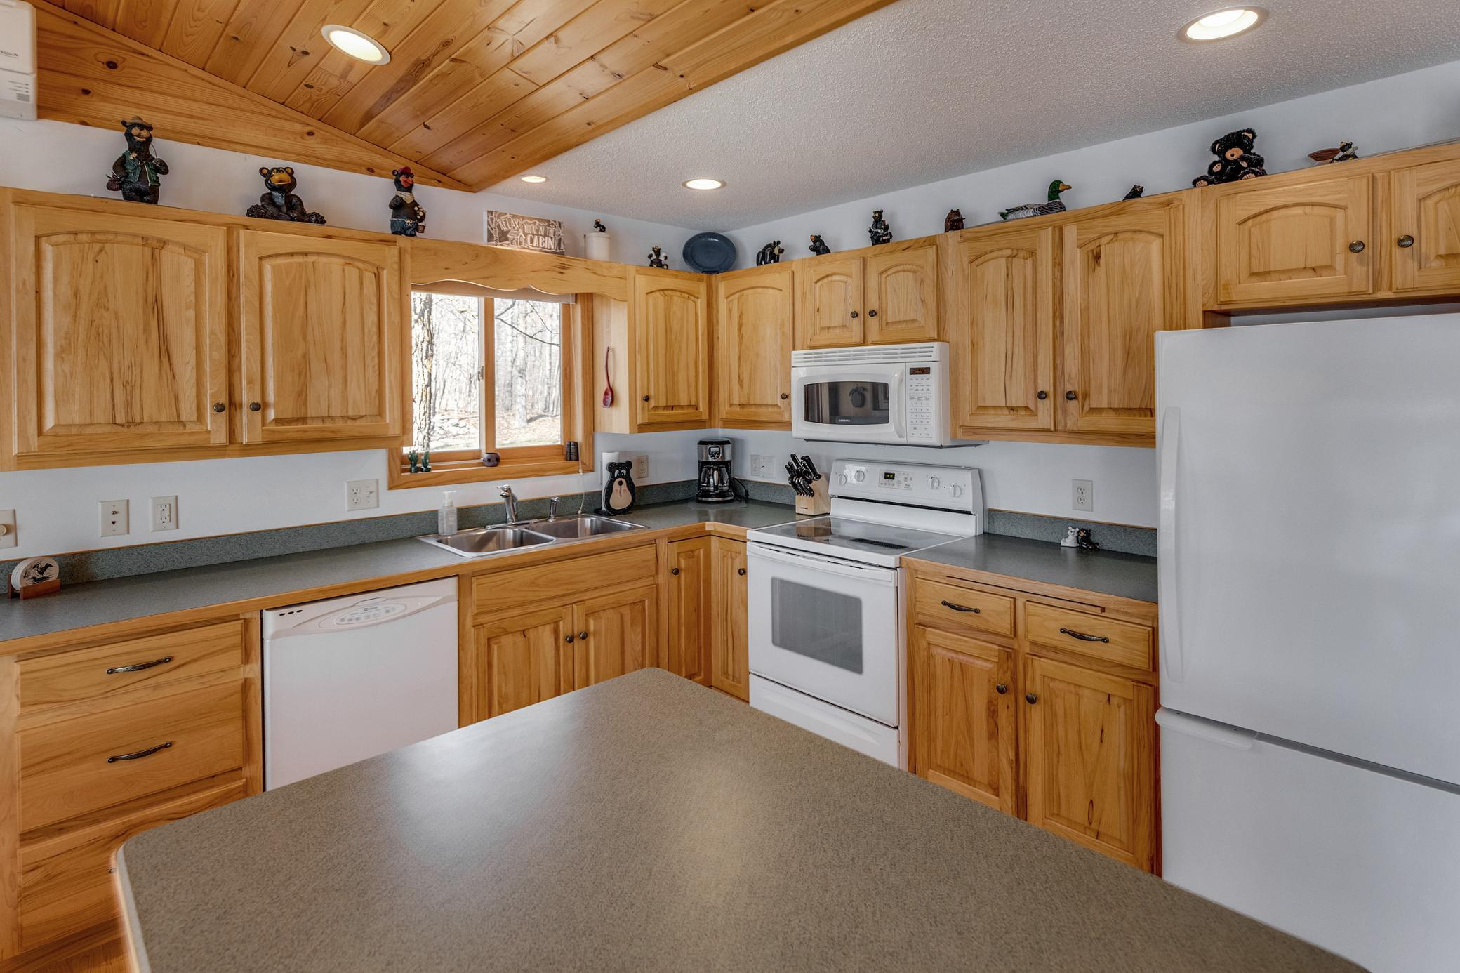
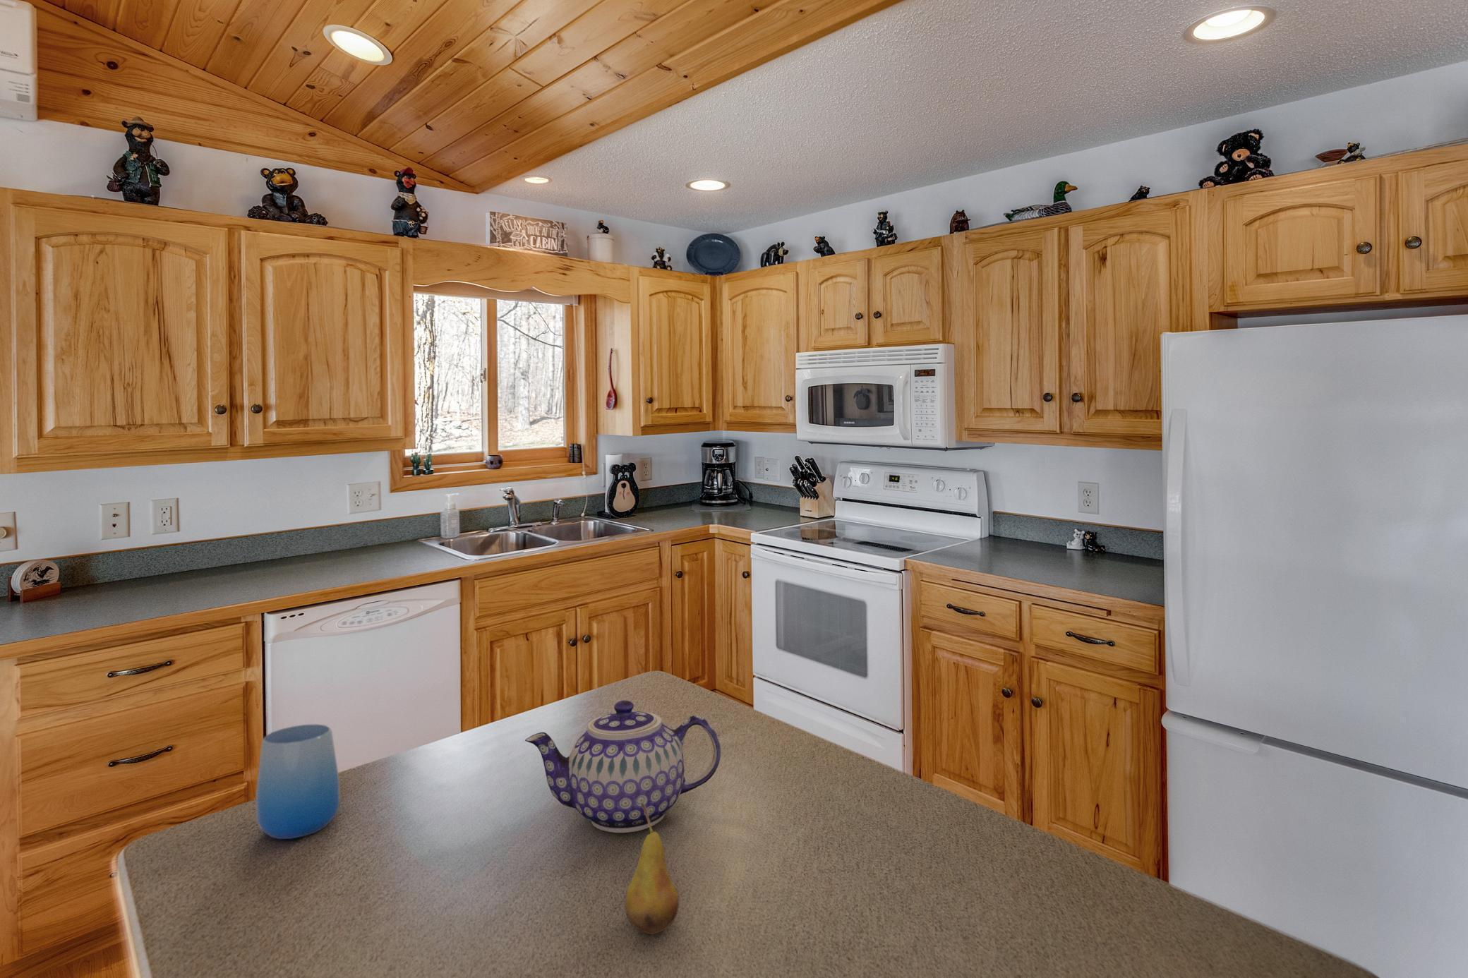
+ teapot (625, 759)
+ fruit (652, 870)
+ cup (298, 779)
